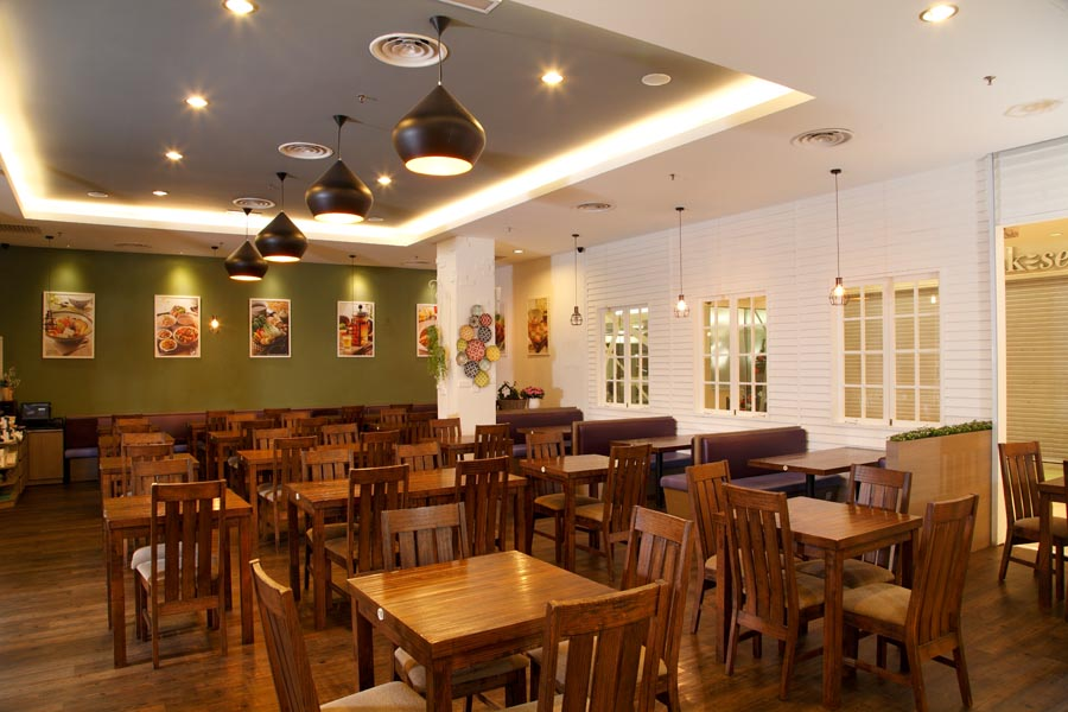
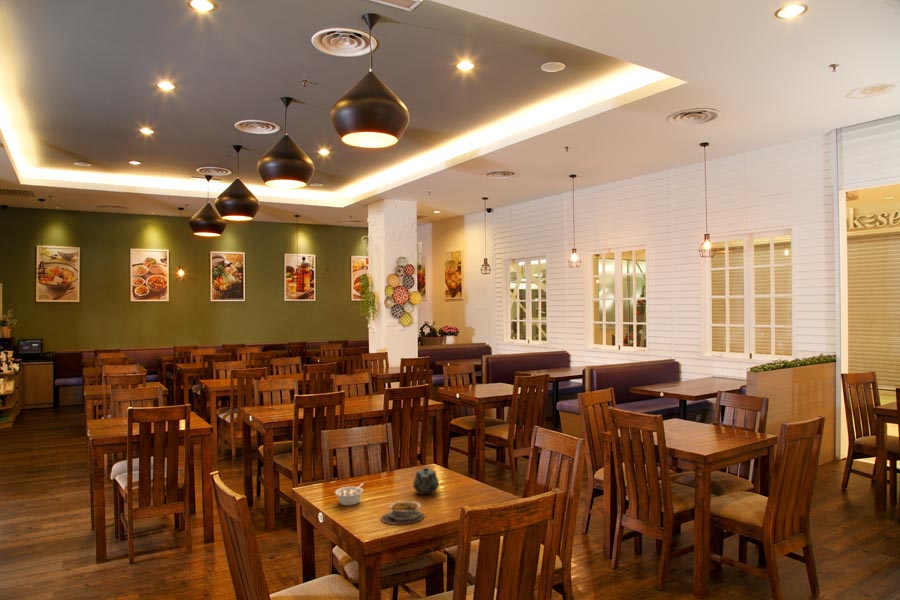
+ legume (349, 495)
+ soup bowl (402, 510)
+ chinaware (426, 479)
